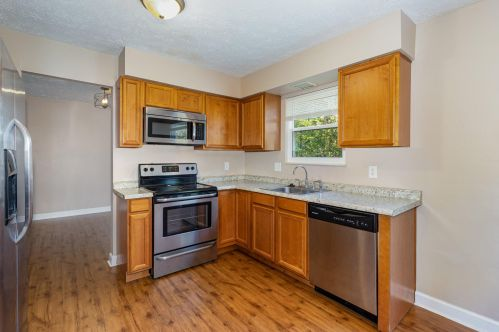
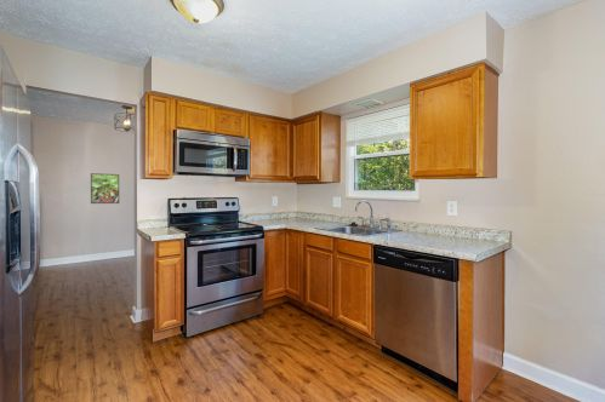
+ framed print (104, 188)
